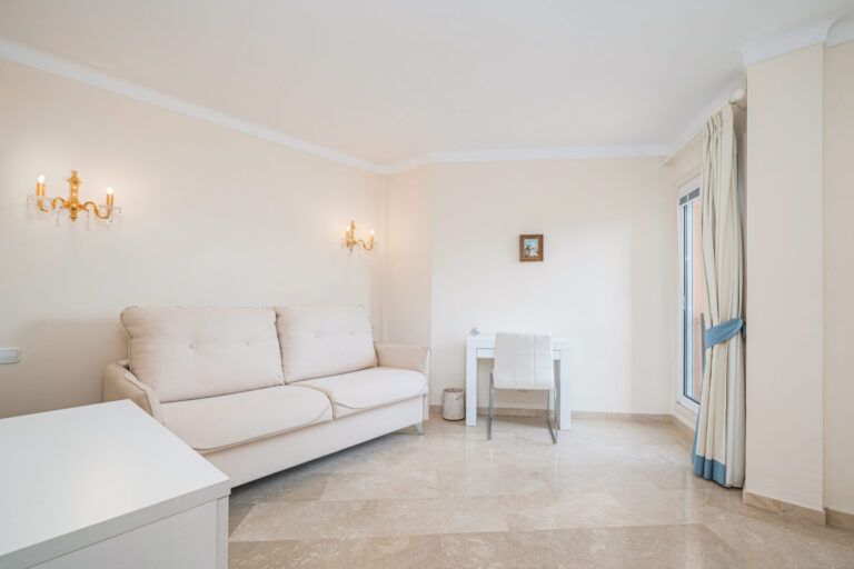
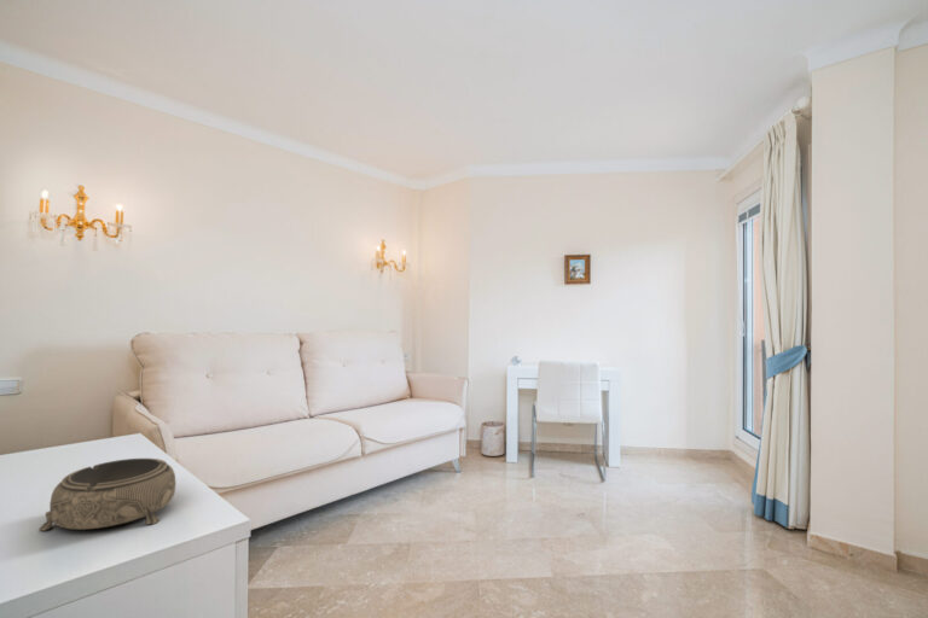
+ decorative bowl (118, 490)
